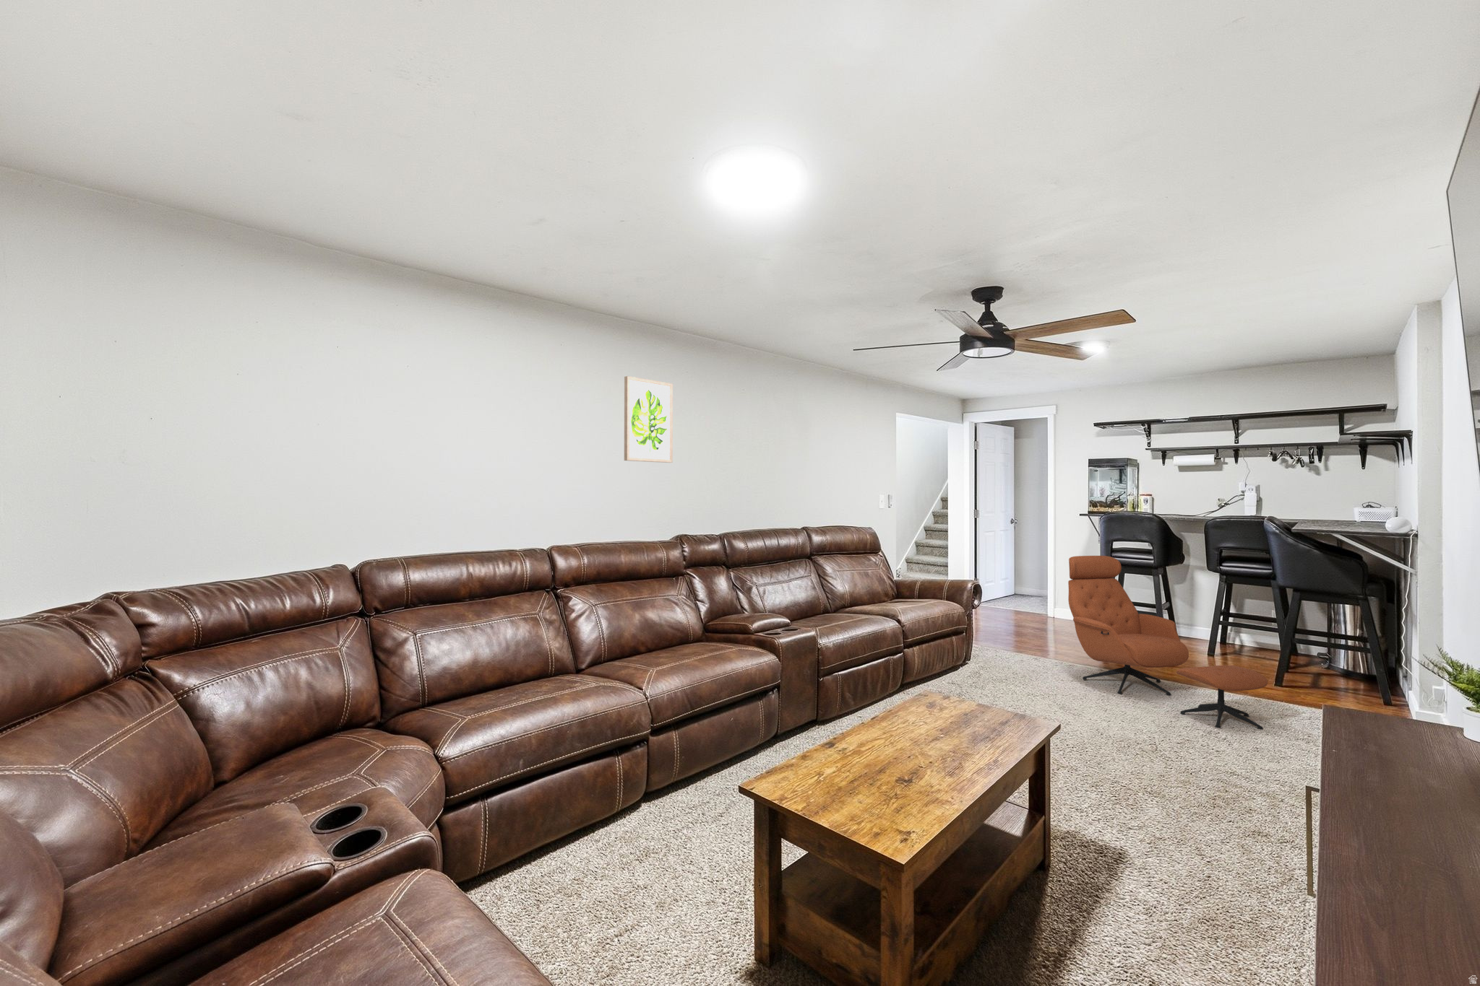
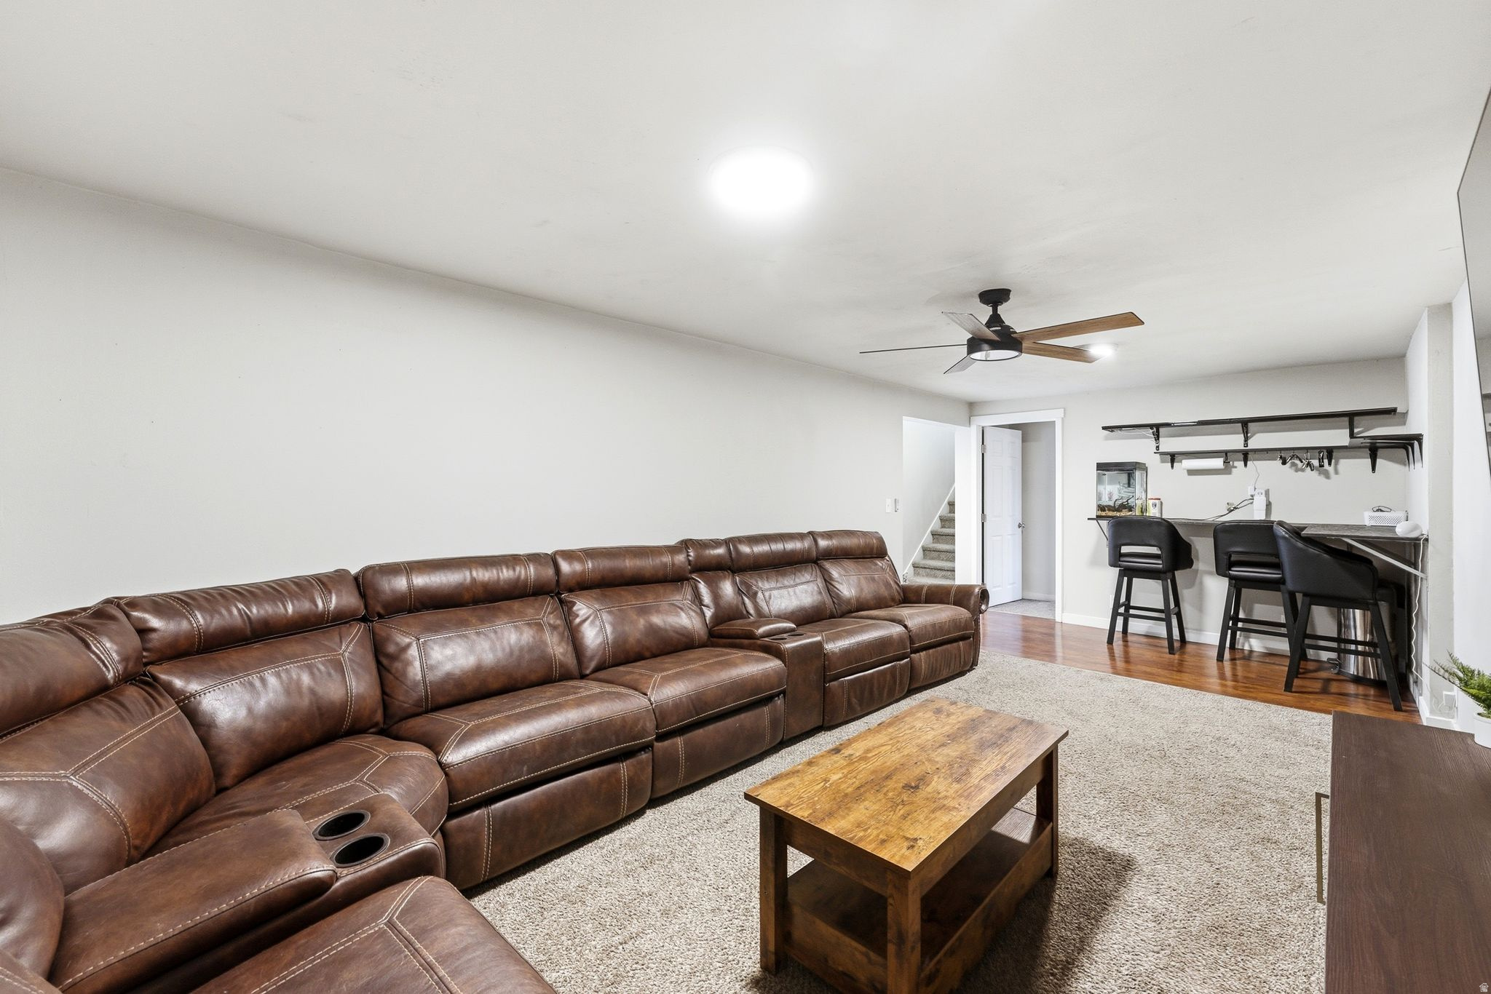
- lounge chair (1155, 629)
- wall art (649, 420)
